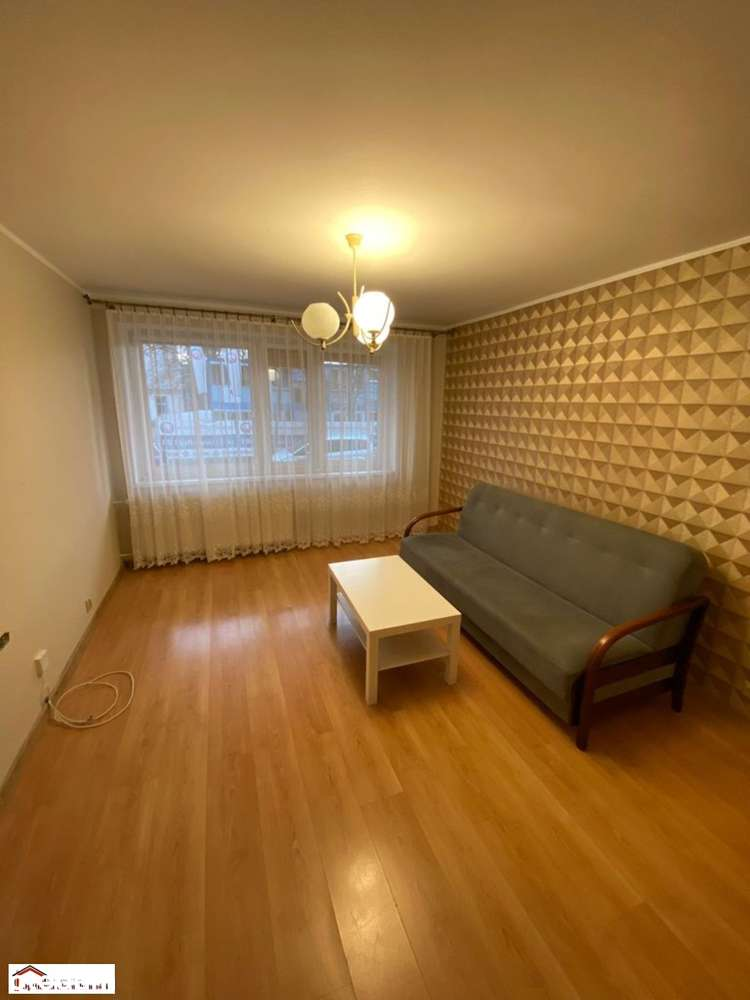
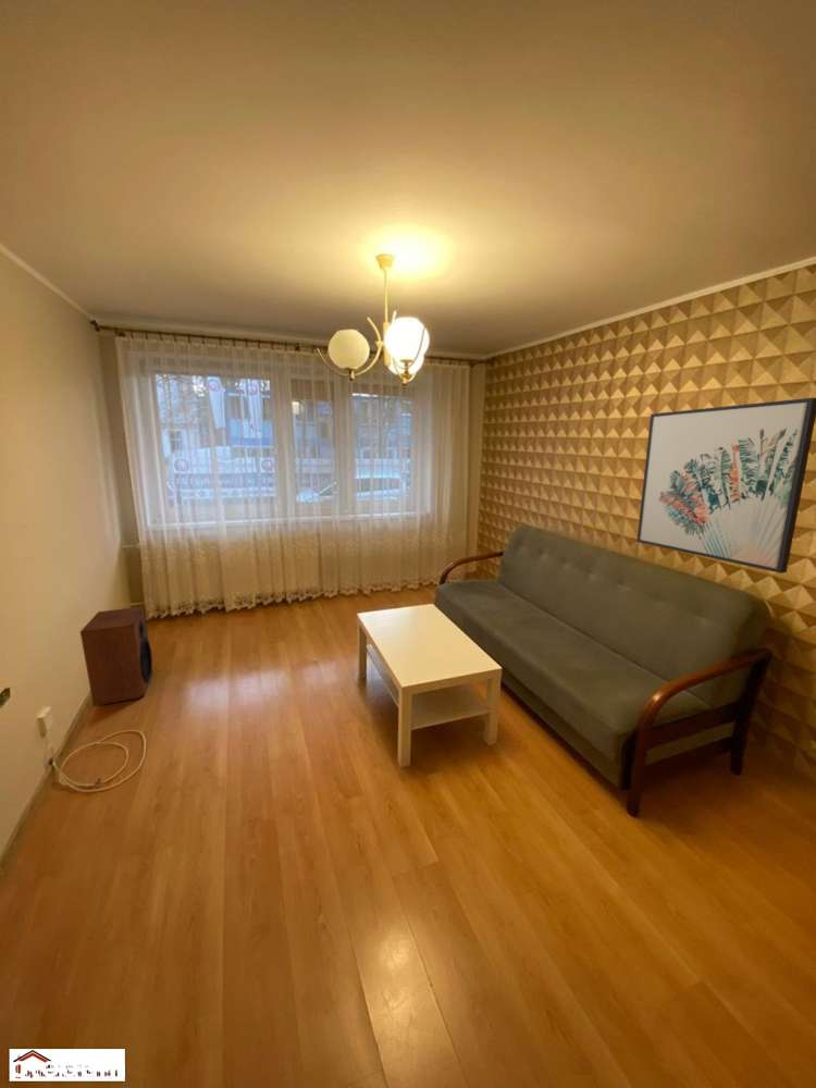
+ wall art (710, 483)
+ speaker (120, 653)
